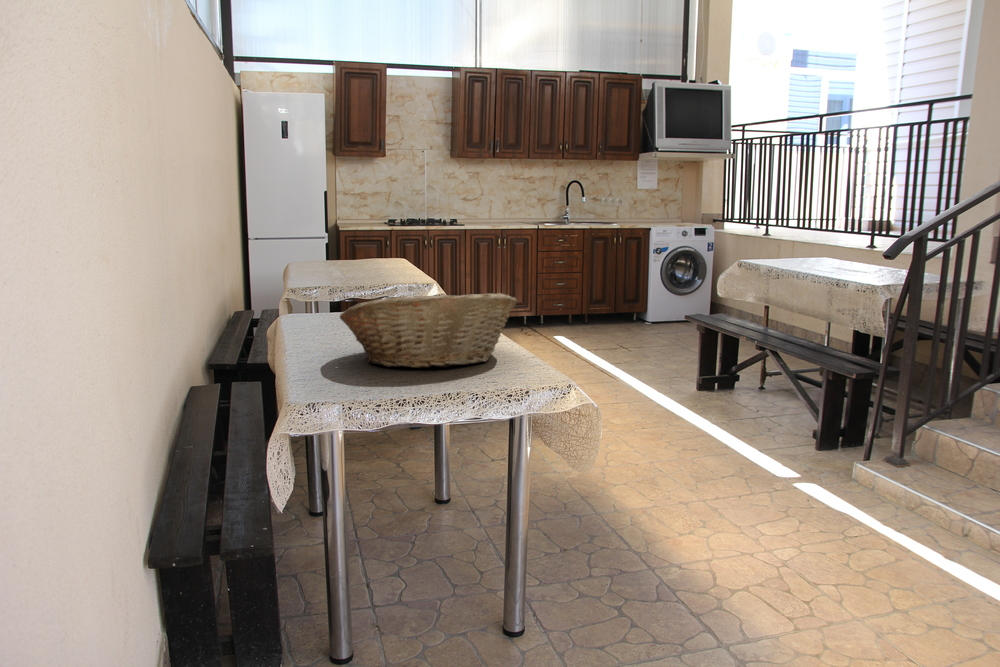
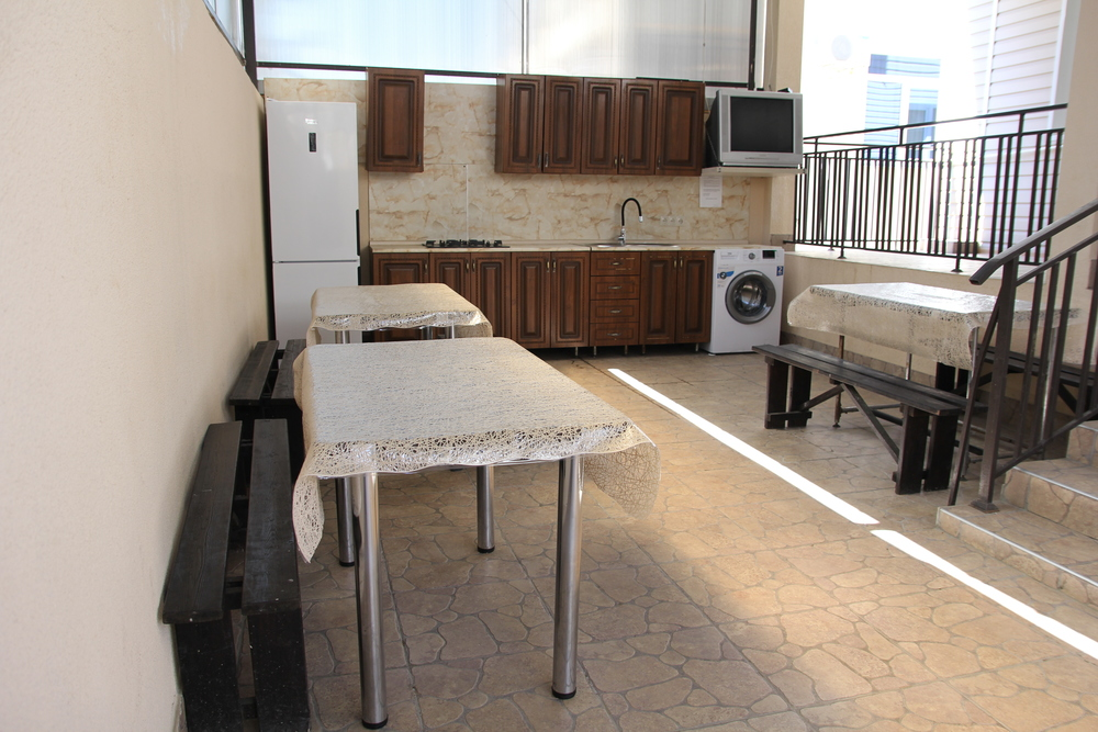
- fruit basket (430, 324)
